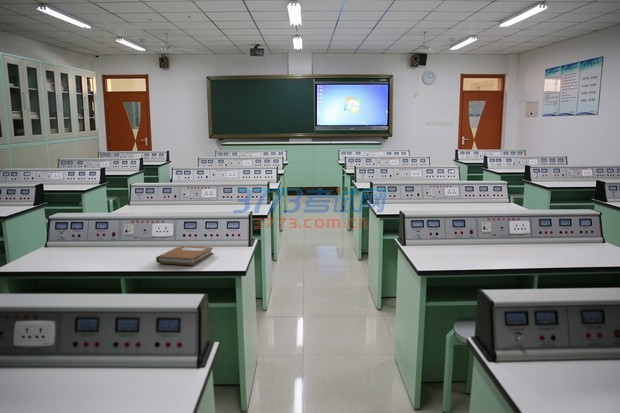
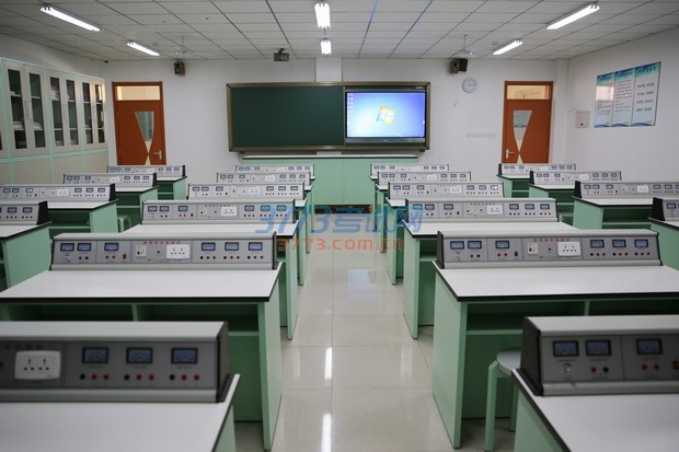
- notebook (186, 254)
